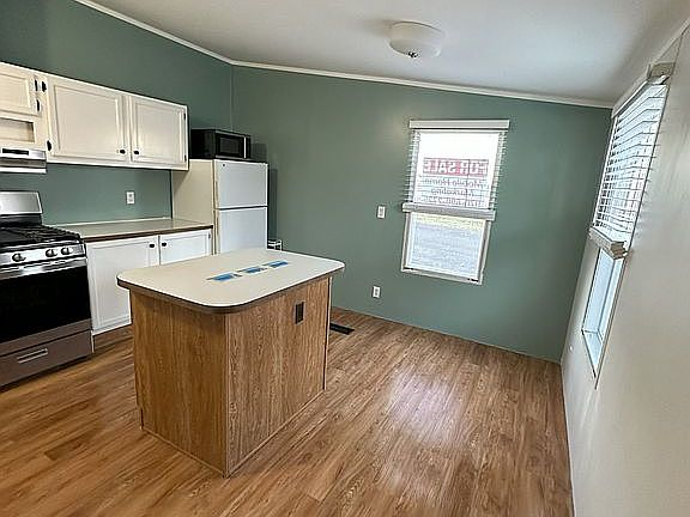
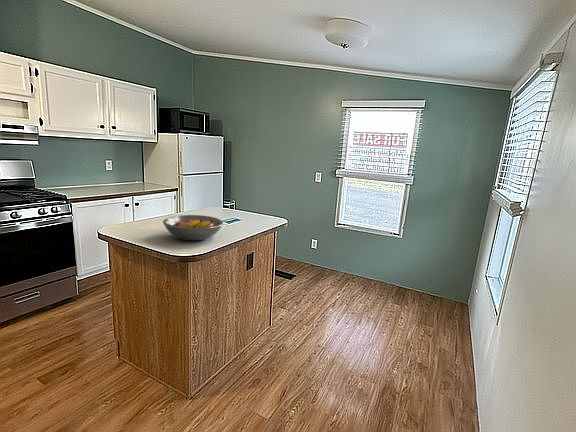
+ fruit bowl (193, 227)
